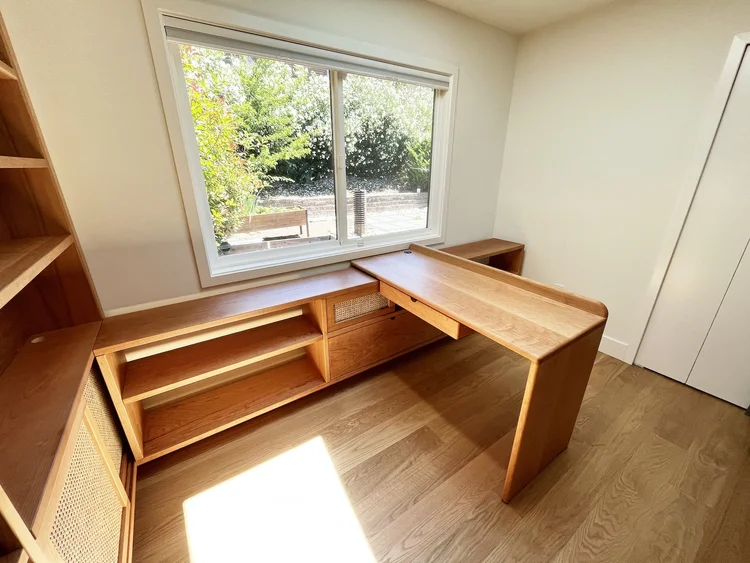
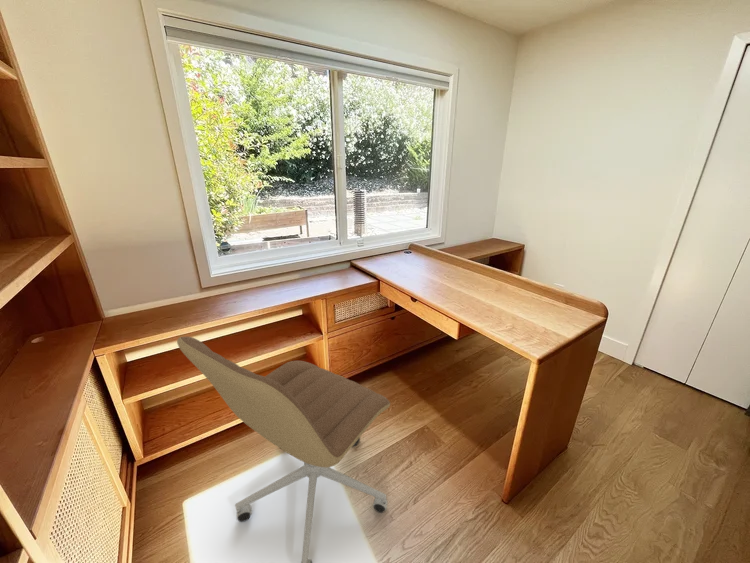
+ office chair (306, 415)
